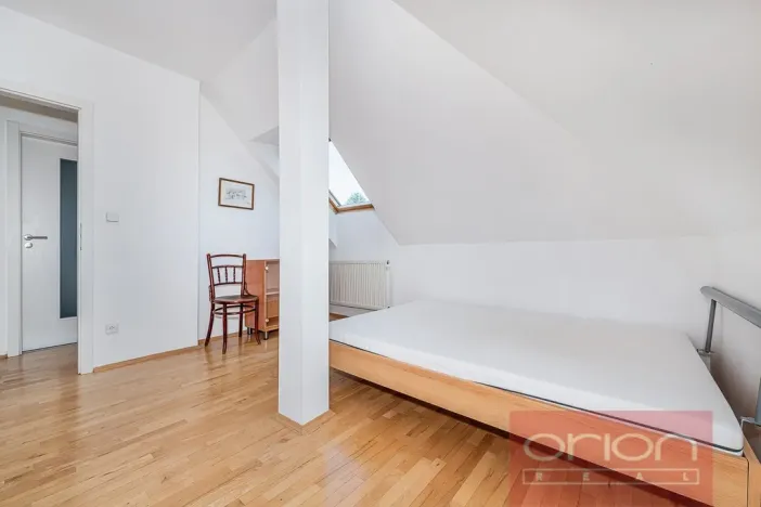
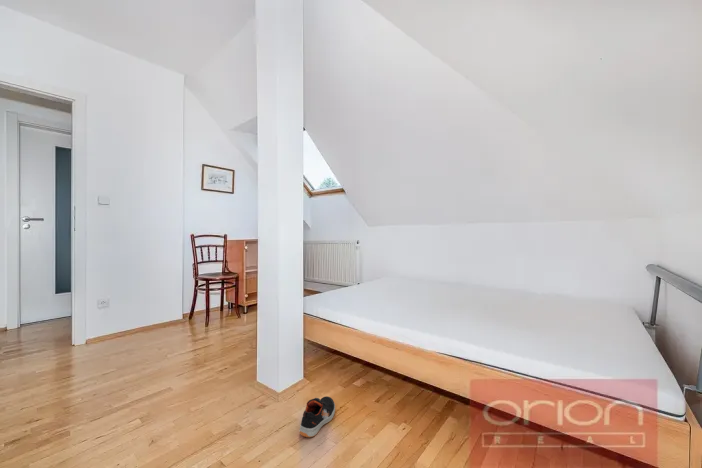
+ shoe (318, 408)
